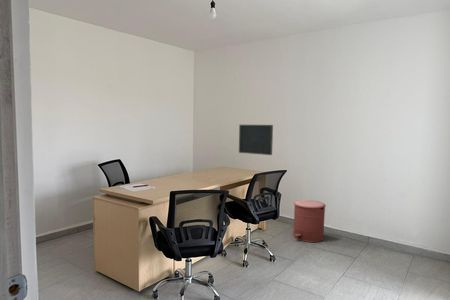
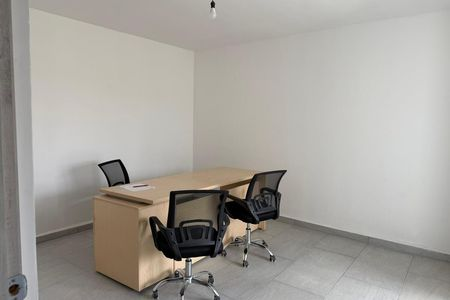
- monitor (255, 139)
- trash can (308, 219)
